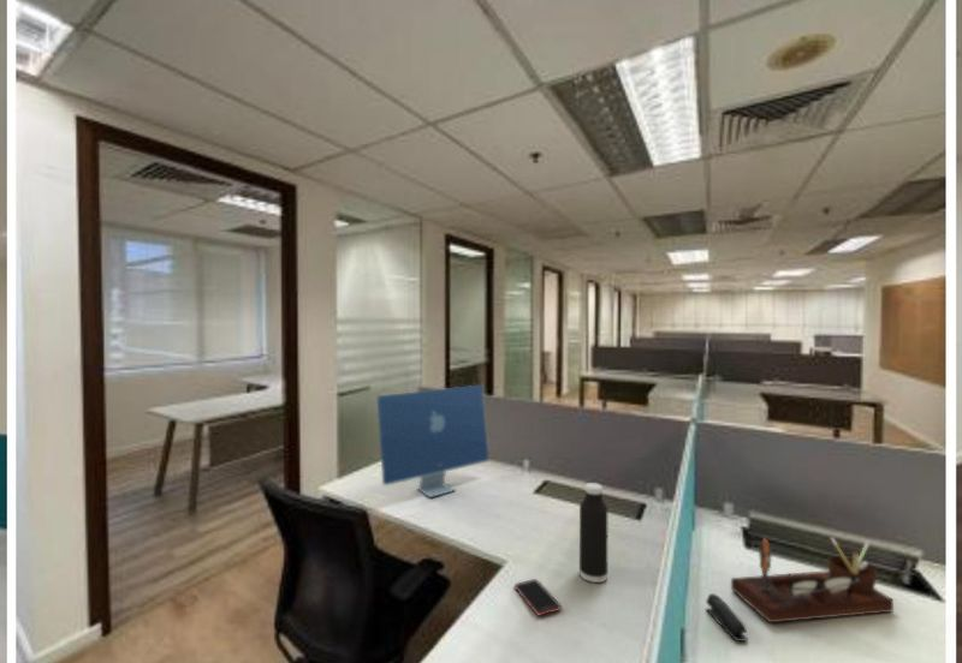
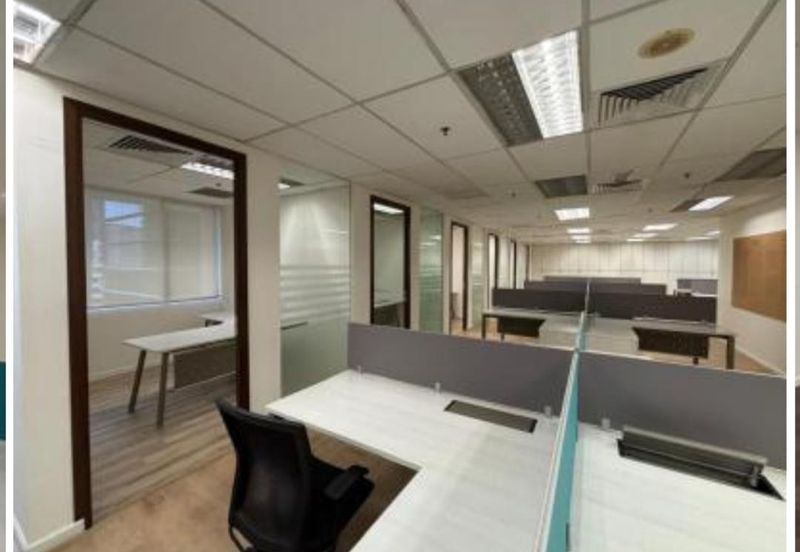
- desk organizer (814, 572)
- water bottle (593, 530)
- cell phone (536, 596)
- computer monitor (435, 440)
- stapler (725, 615)
